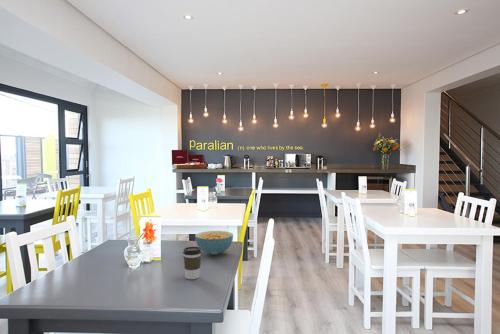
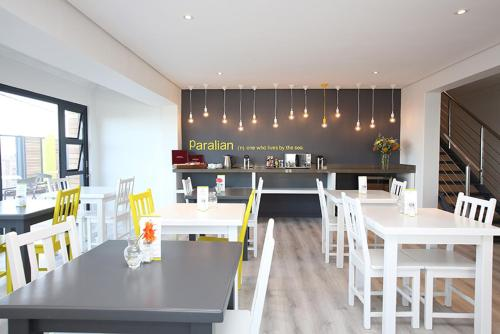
- coffee cup (192, 262)
- cereal bowl (214, 244)
